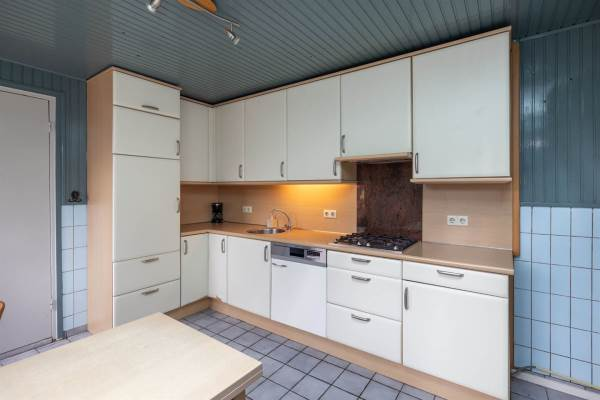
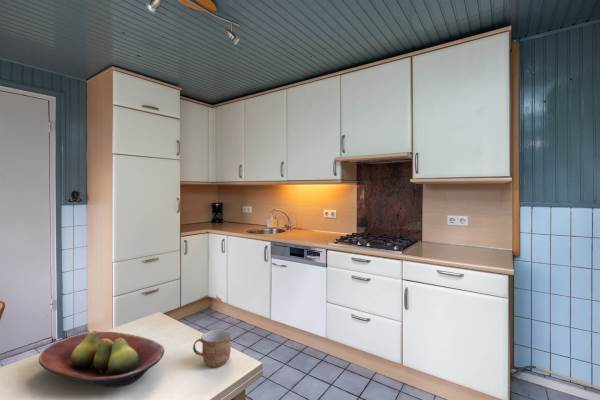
+ mug (212, 348)
+ fruit bowl (103, 353)
